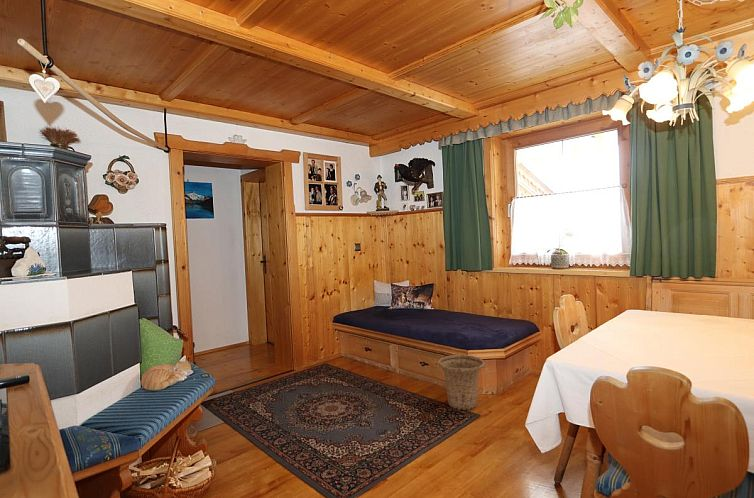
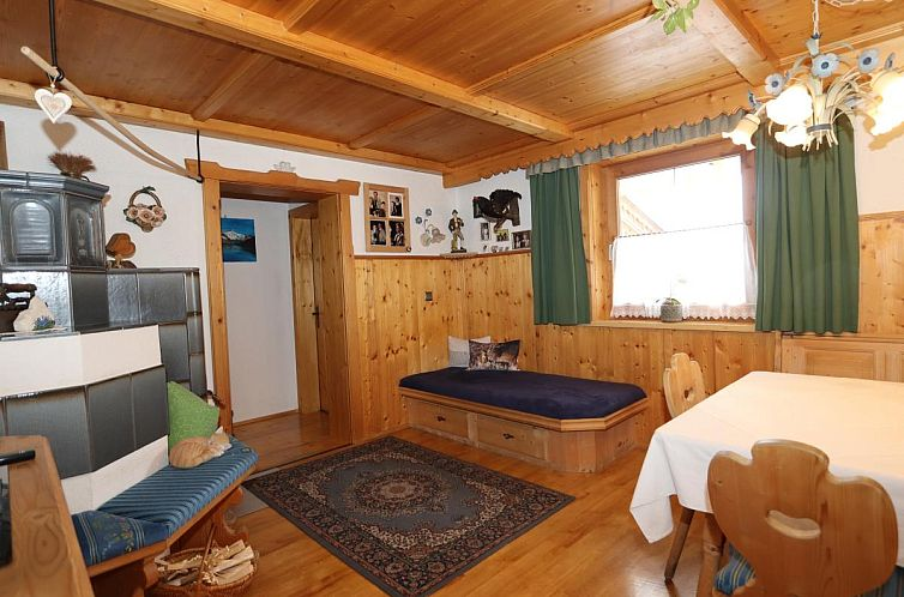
- basket (461, 382)
